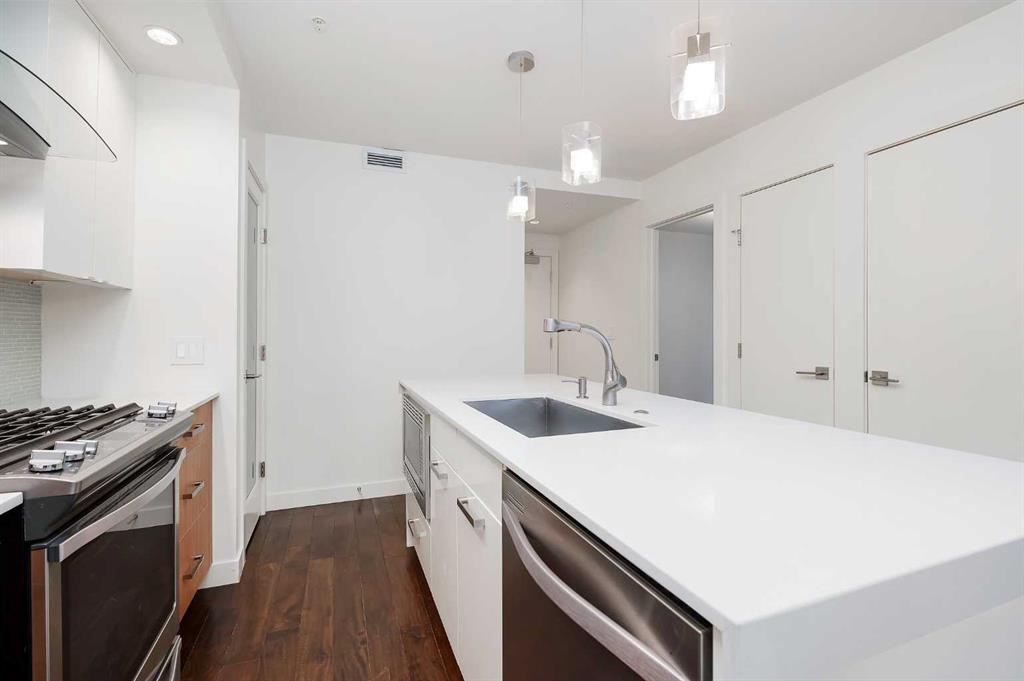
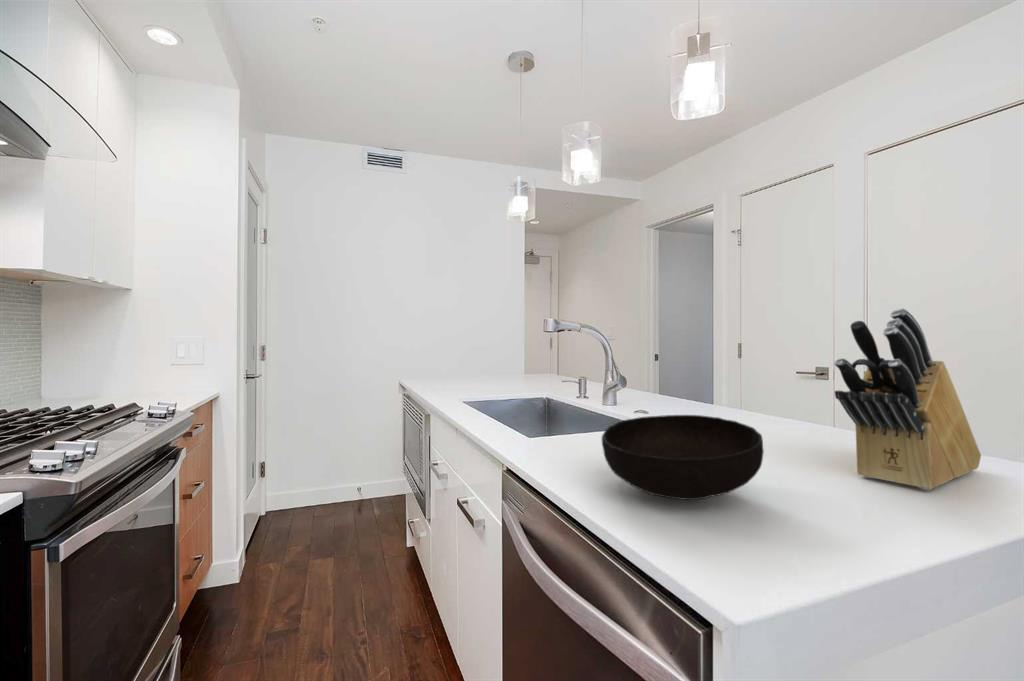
+ knife block (909, 394)
+ bowl (678, 458)
